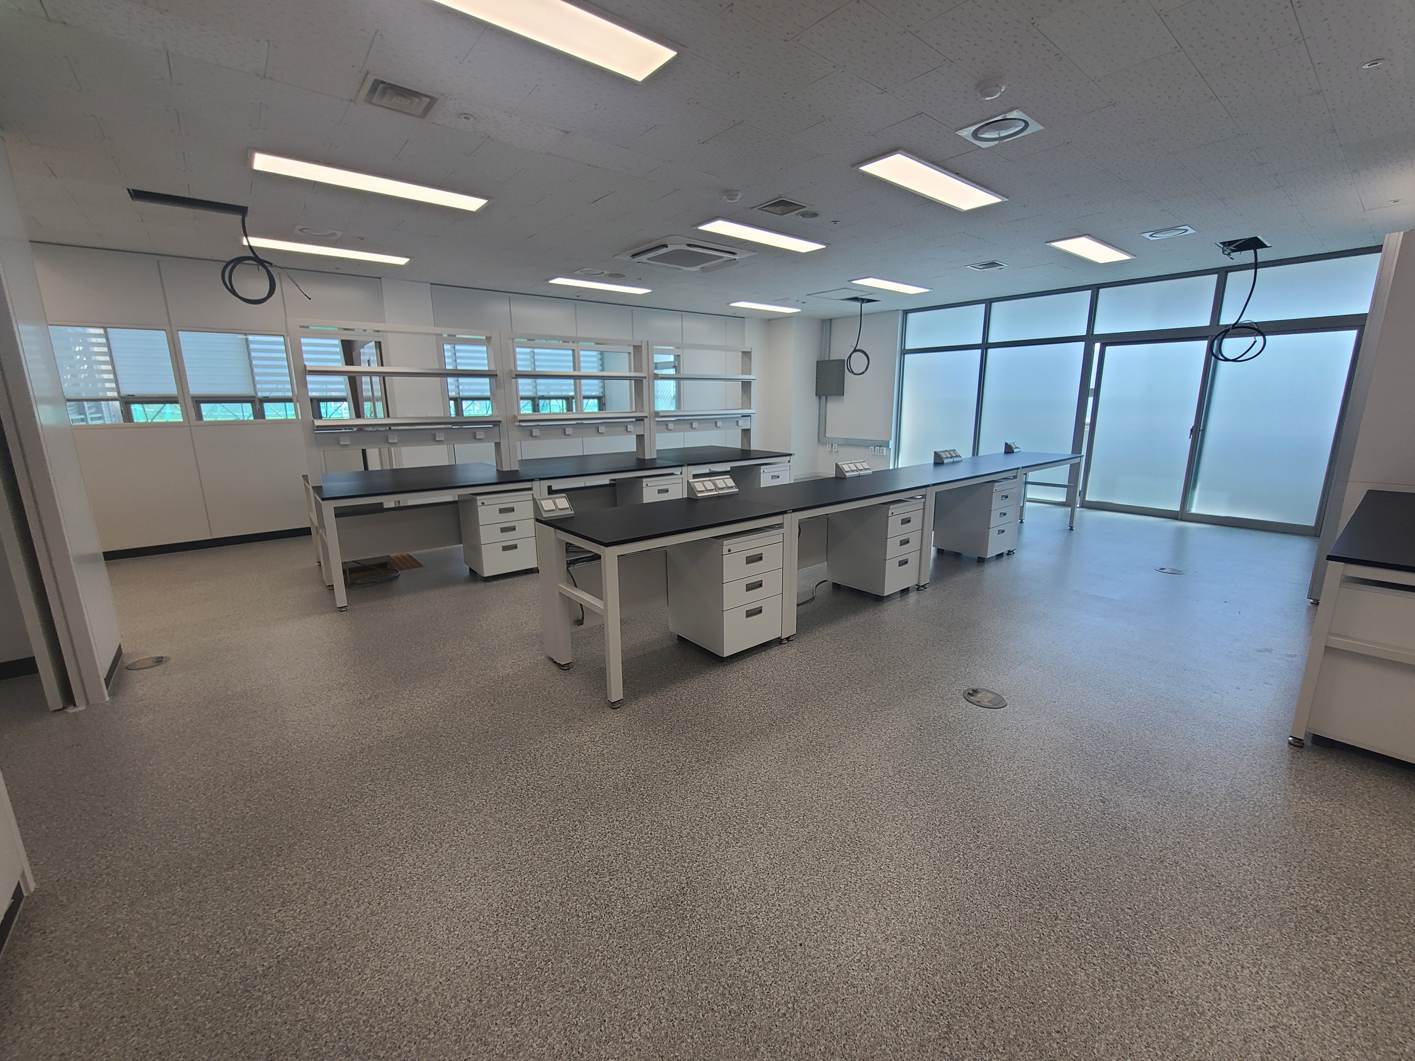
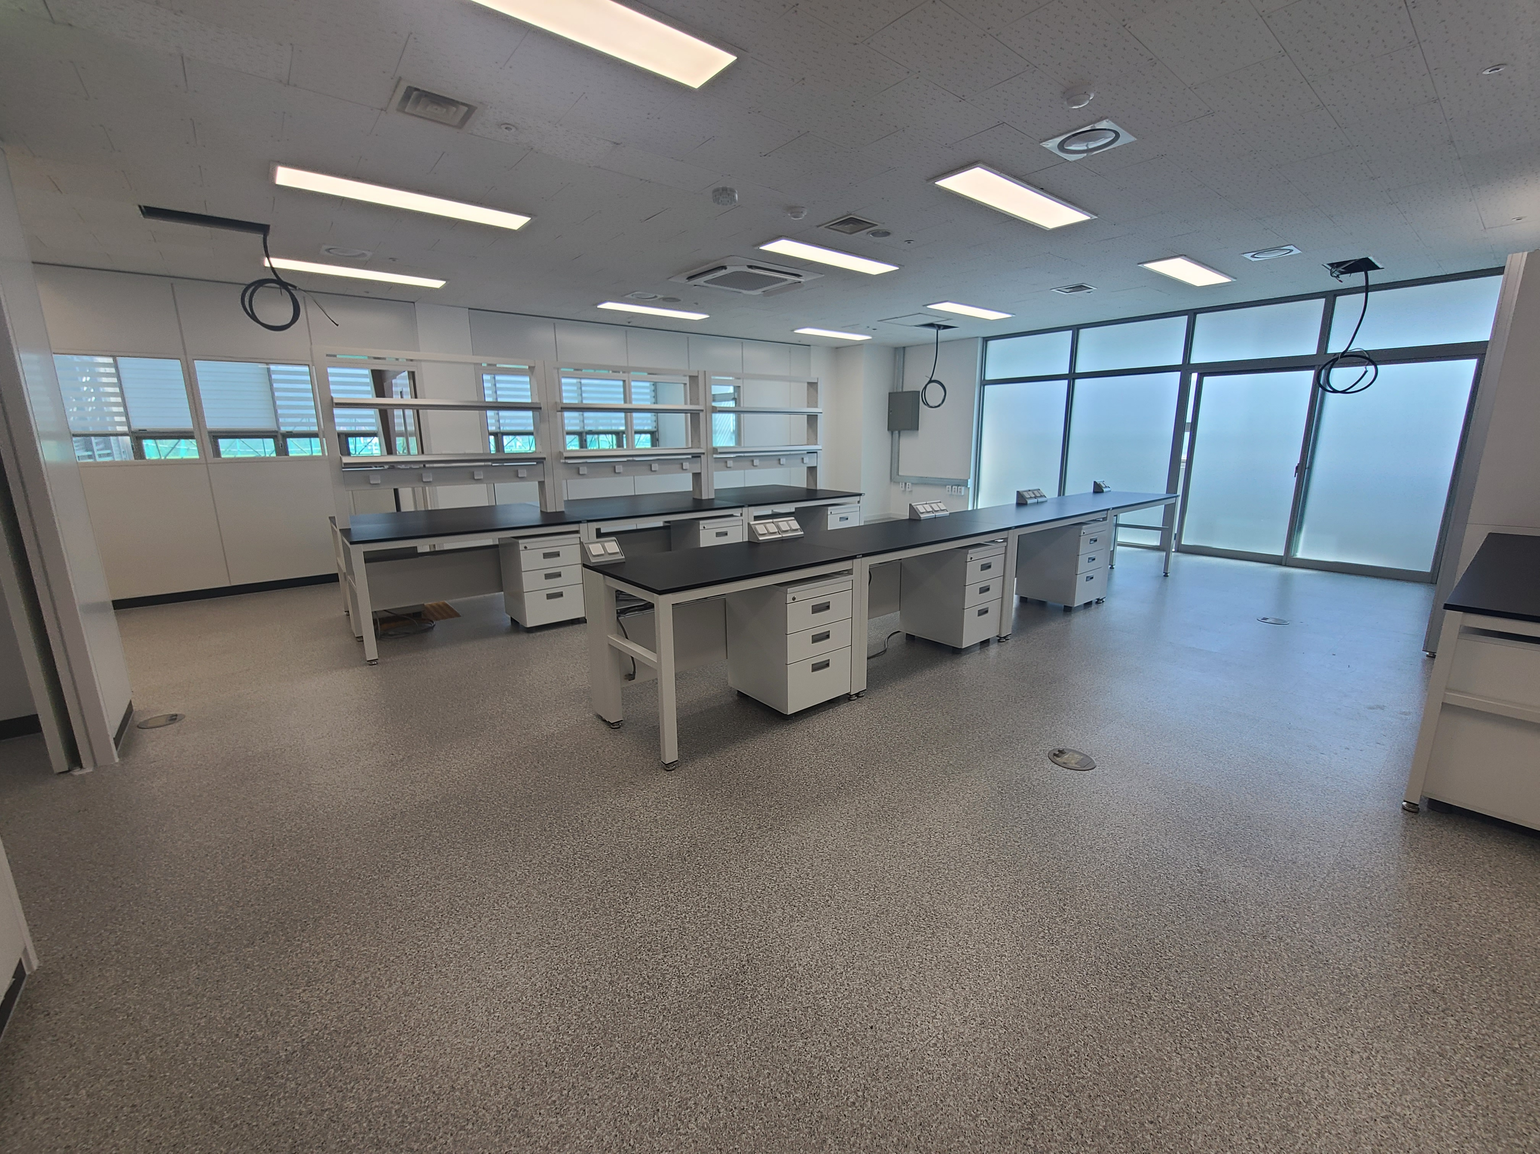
+ smoke detector (725, 195)
